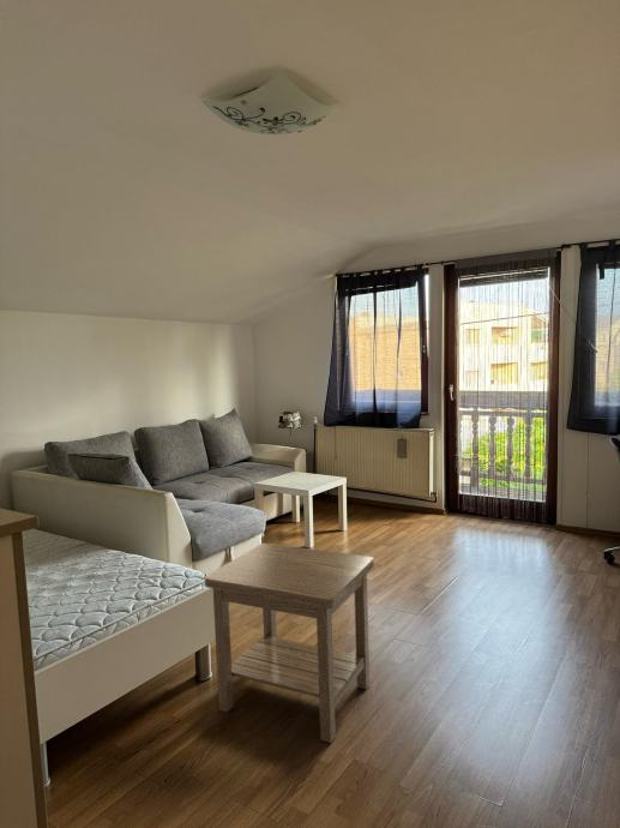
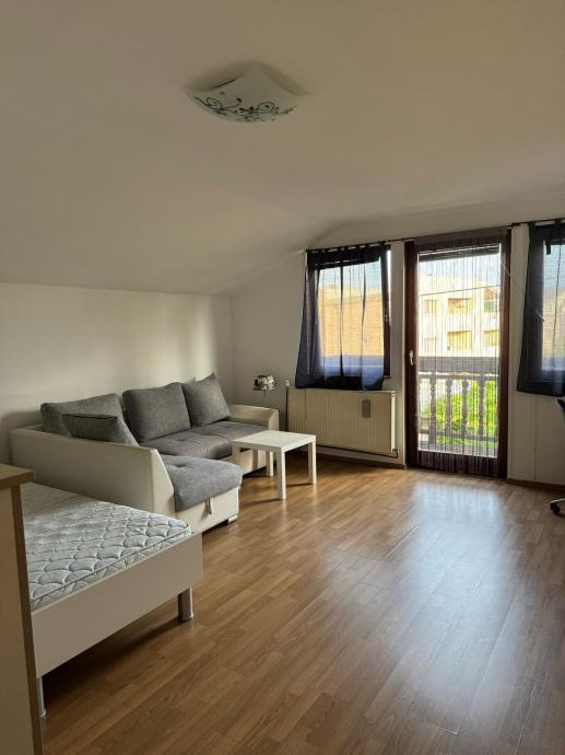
- side table (293, 641)
